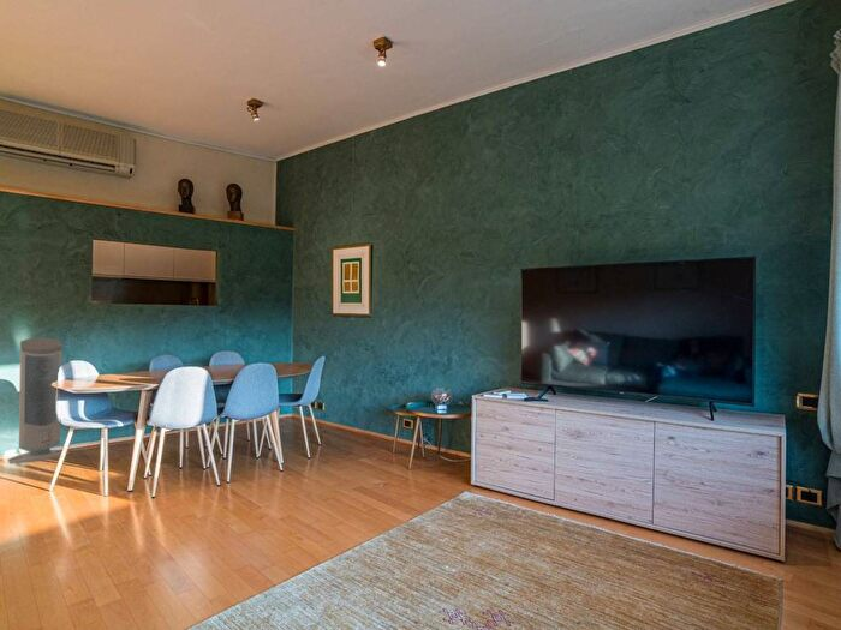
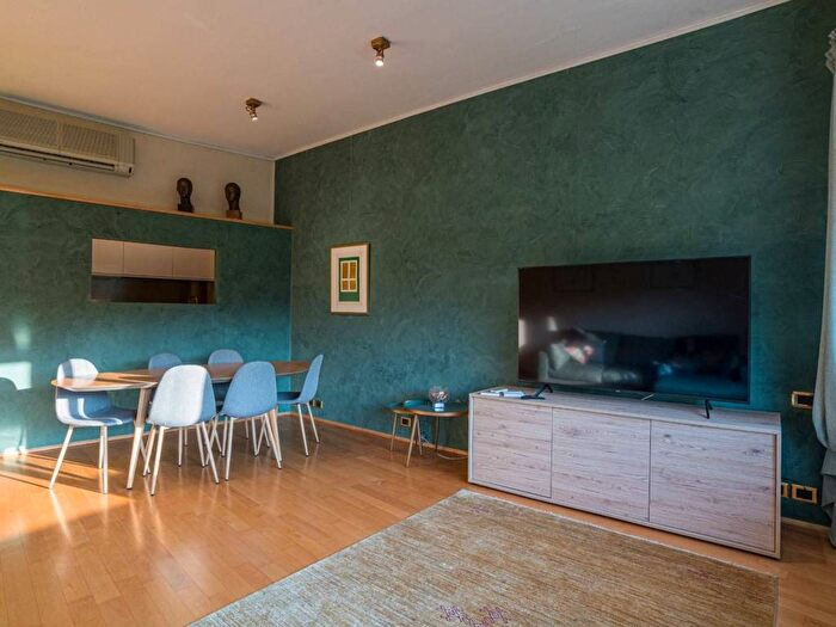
- air purifier (40, 397)
